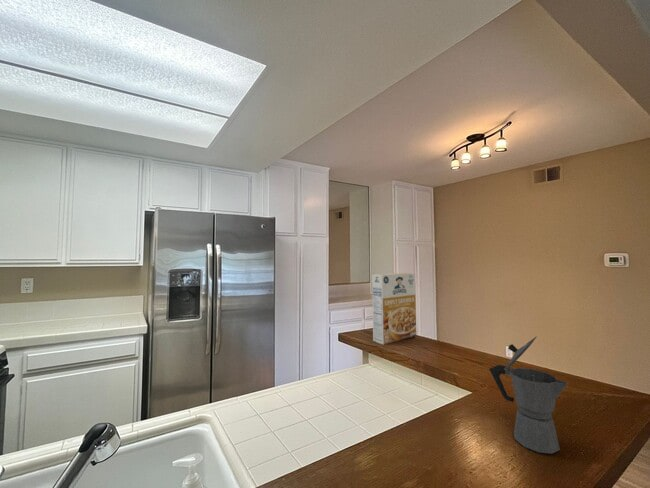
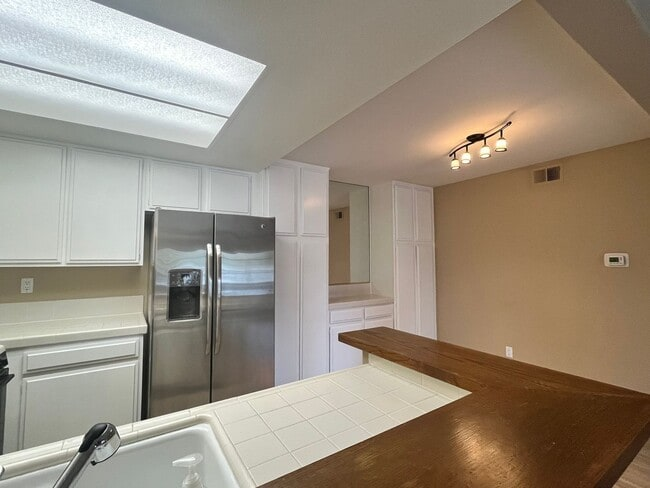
- cereal box (394, 306)
- moka pot (526, 386)
